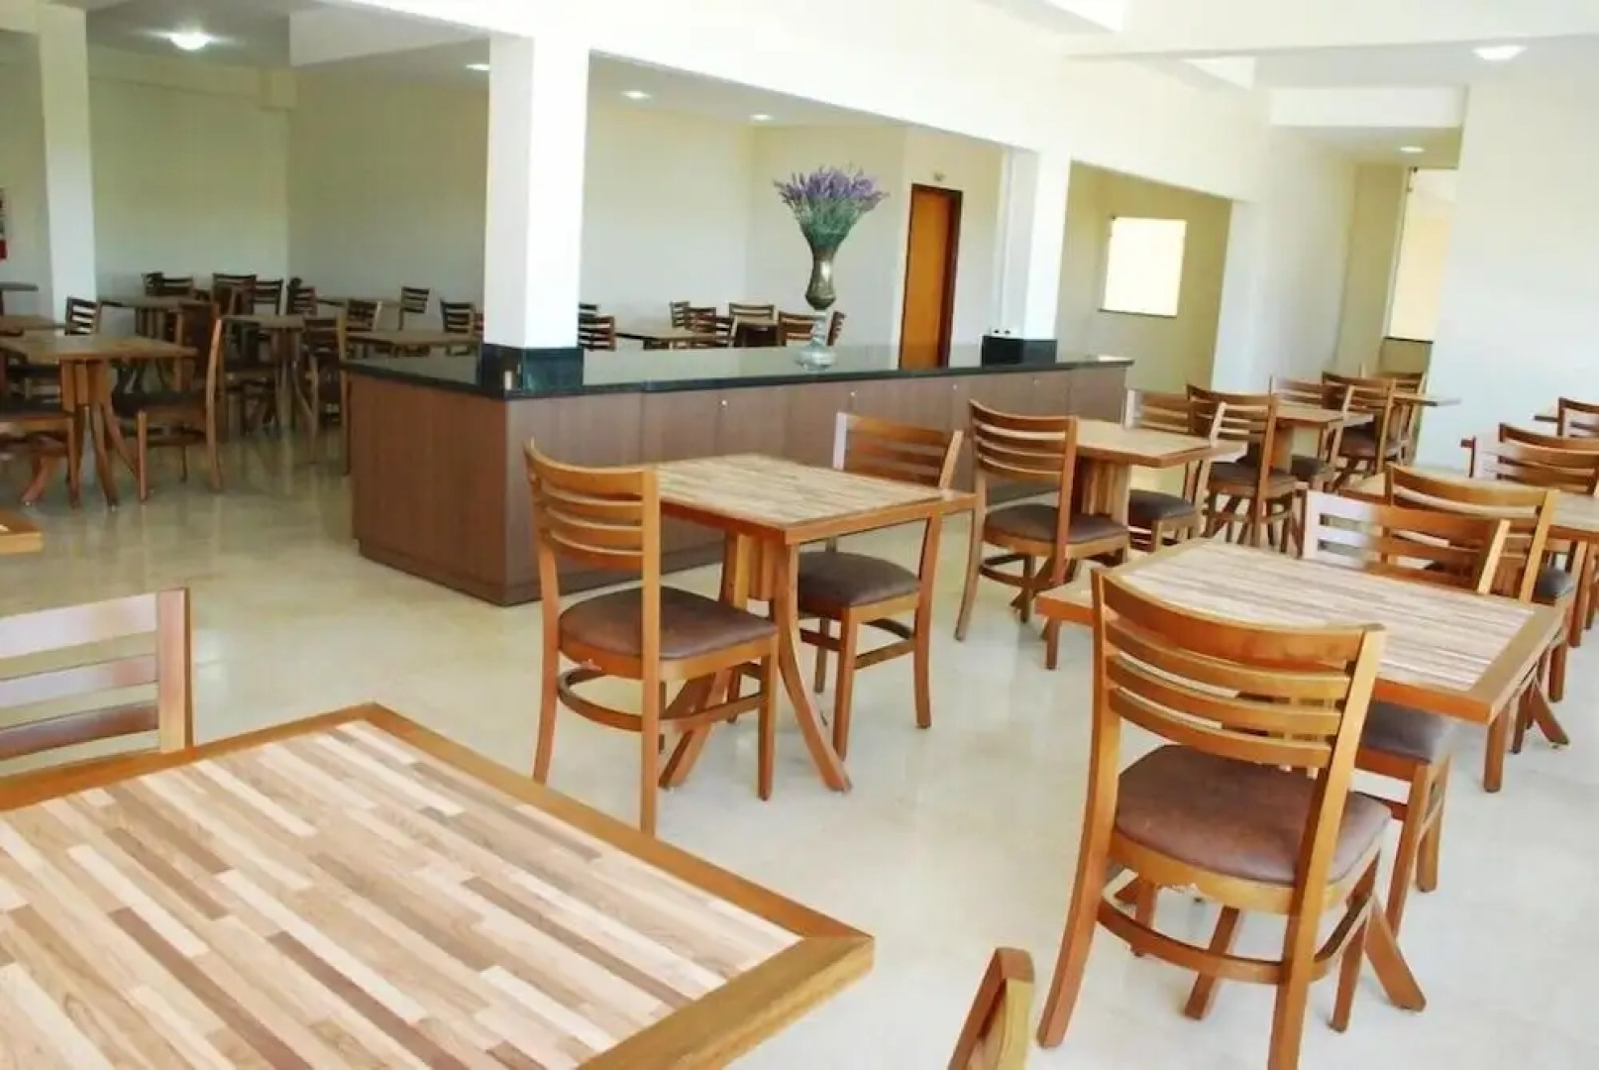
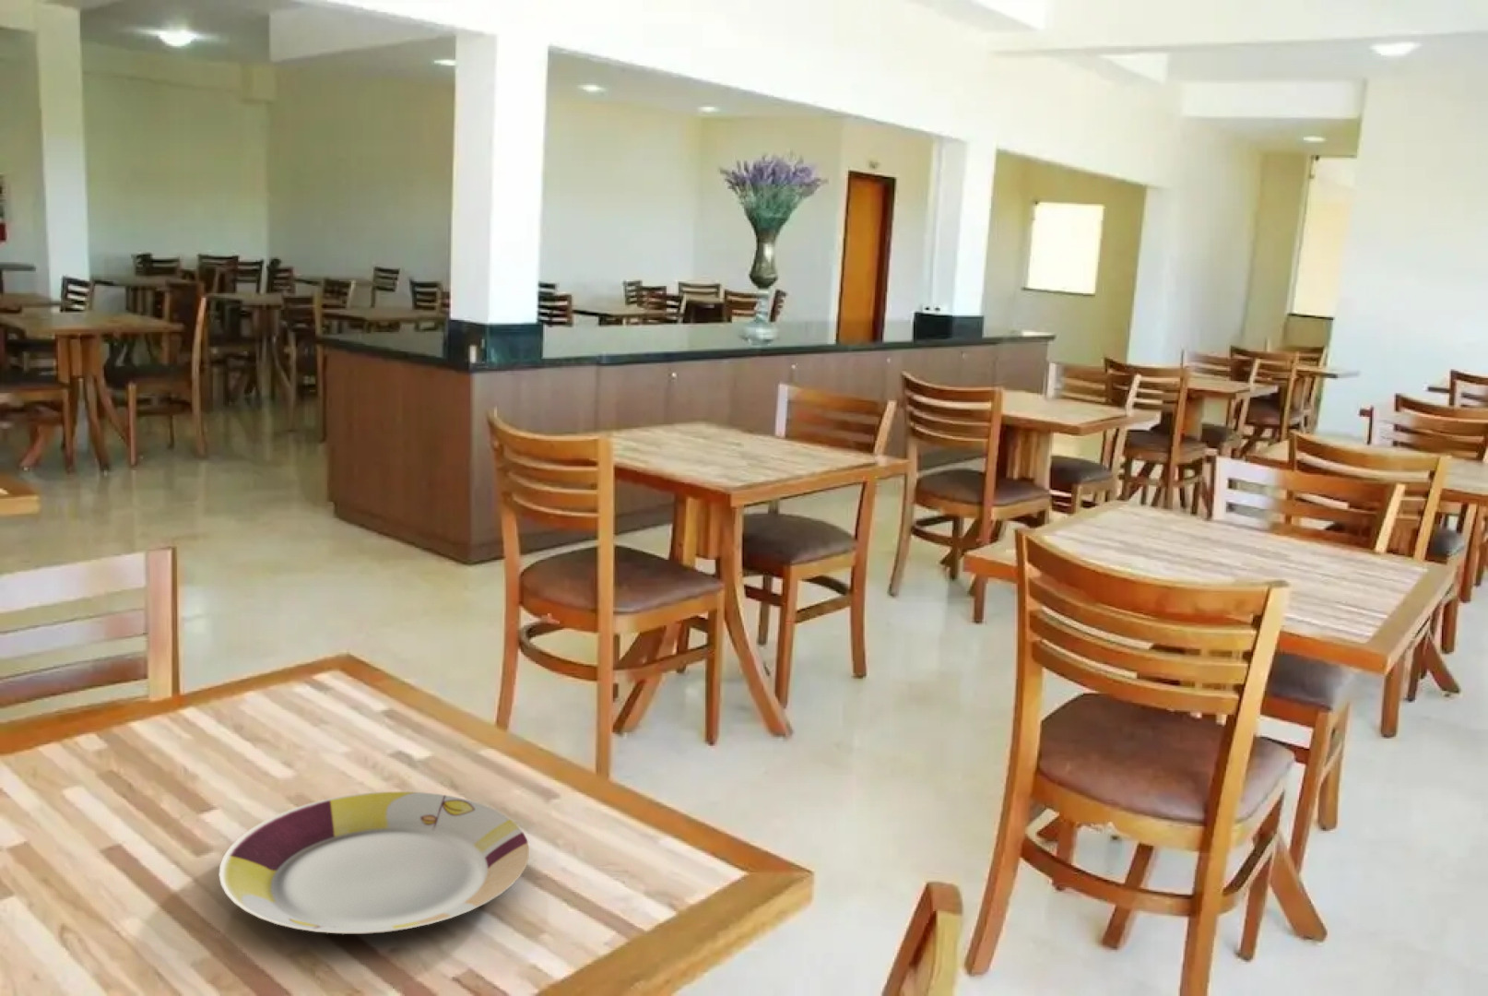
+ plate (379, 864)
